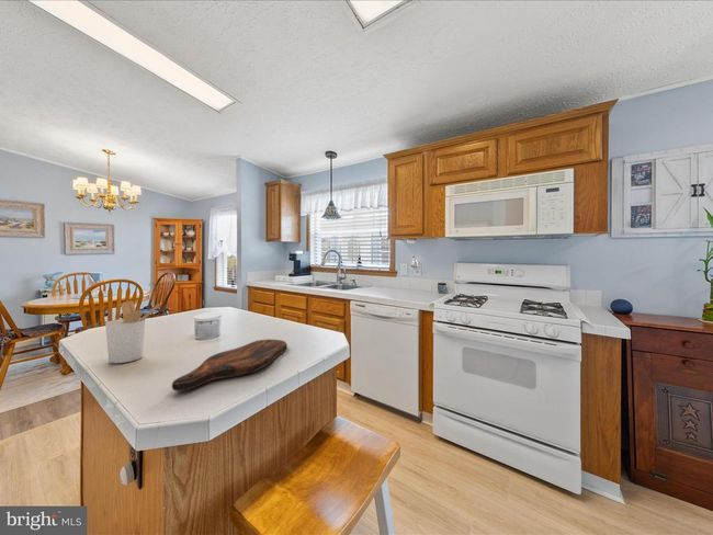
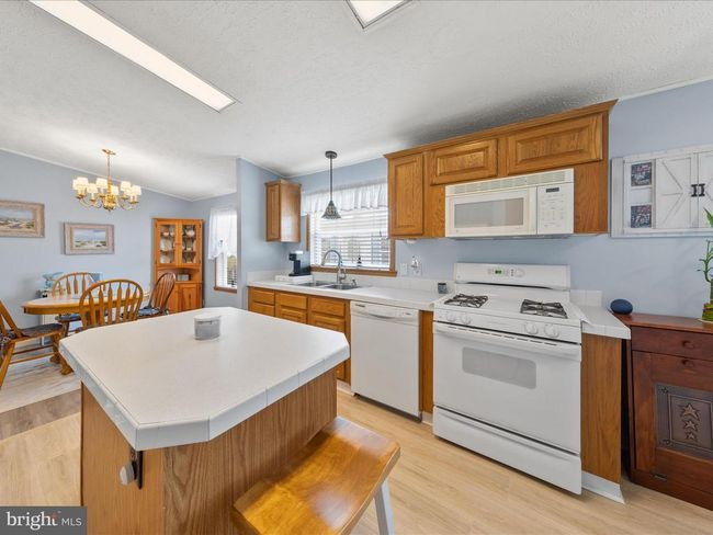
- cutting board (241, 360)
- utensil holder (136, 329)
